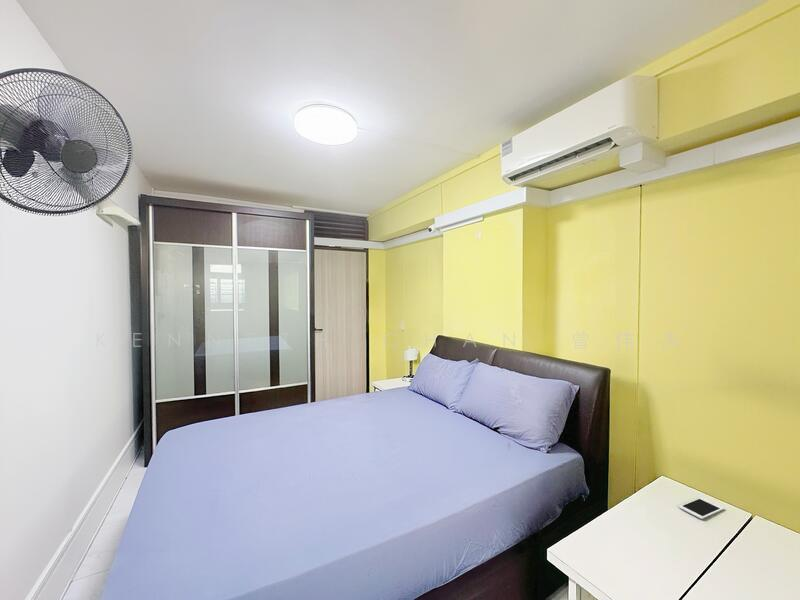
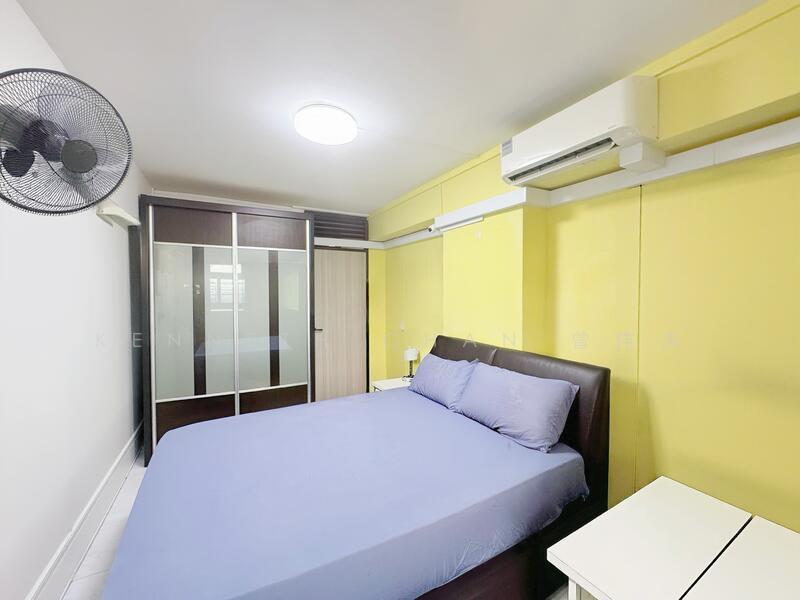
- cell phone (701, 507)
